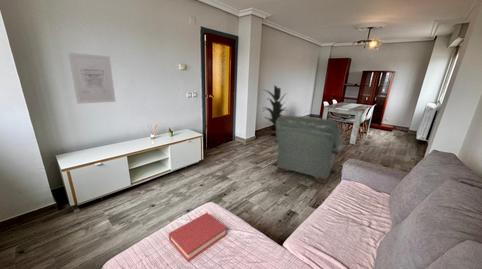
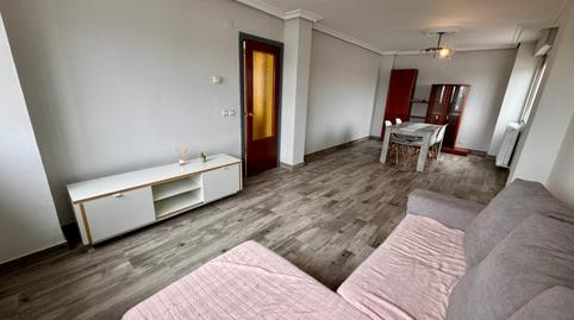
- wall art (93, 79)
- armchair (308, 143)
- hardback book (198, 233)
- indoor plant (273, 111)
